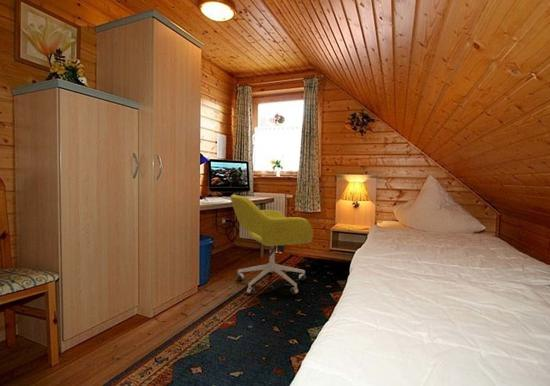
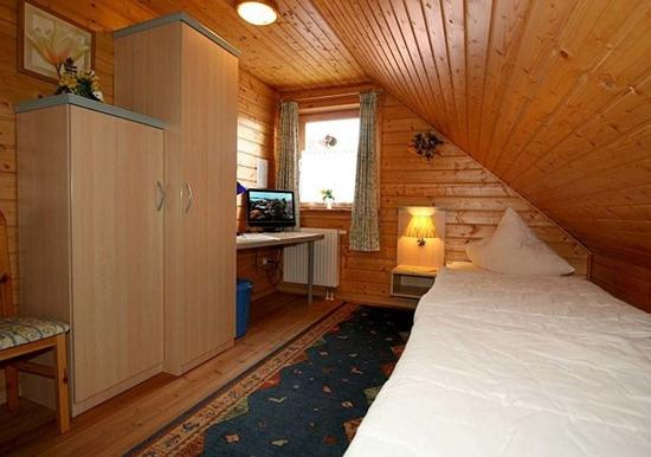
- office chair (272, 239)
